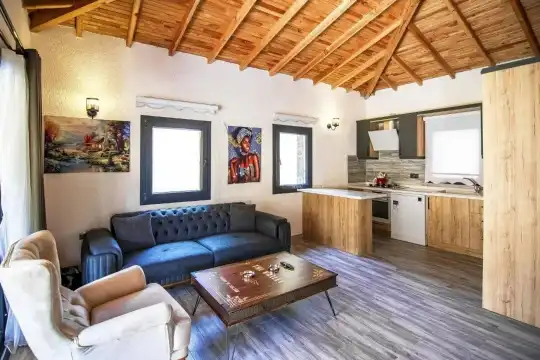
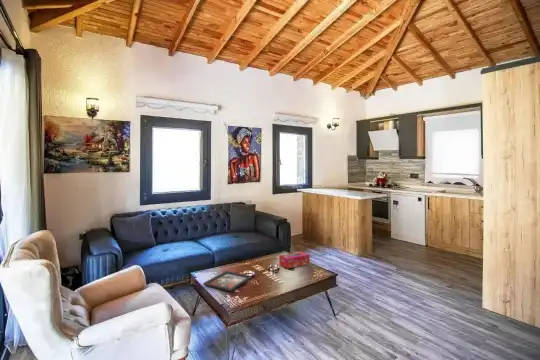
+ decorative tray (228, 280)
+ tissue box (294, 259)
